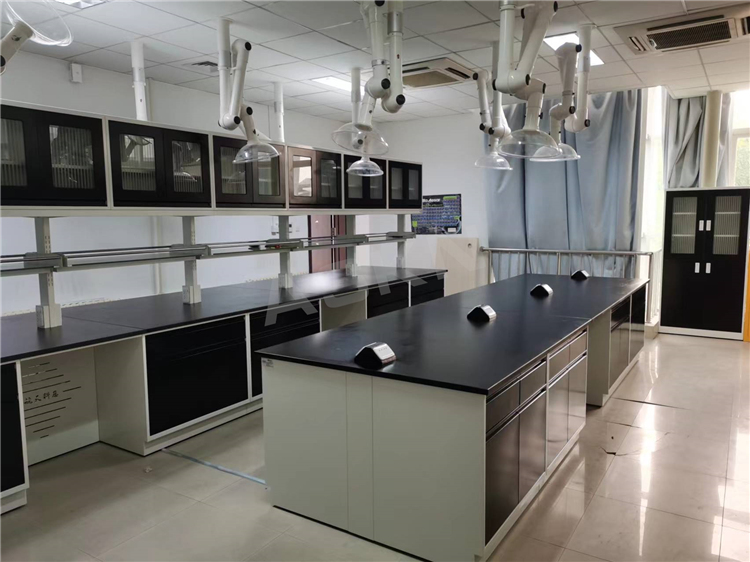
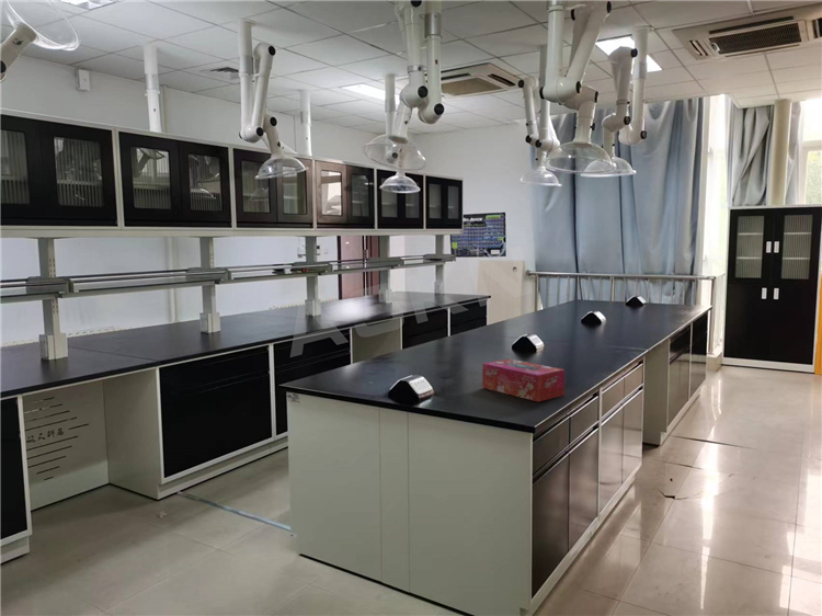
+ tissue box (522, 378)
